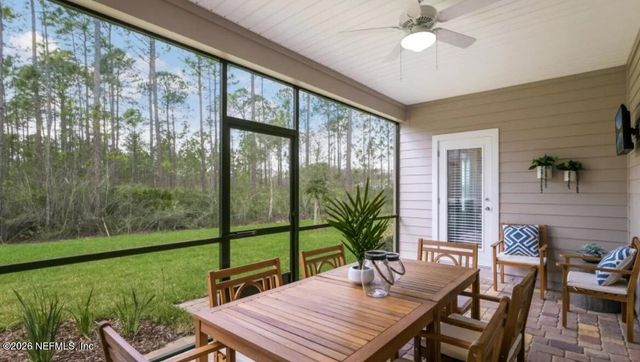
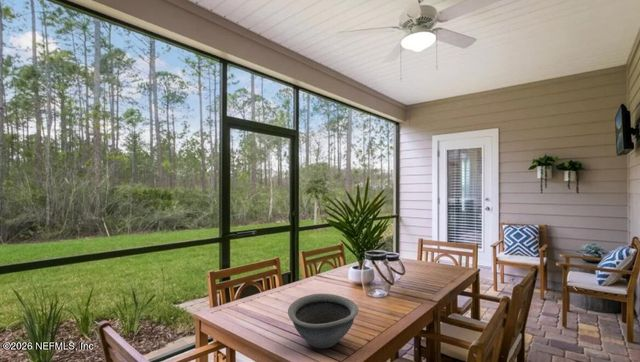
+ bowl (323, 323)
